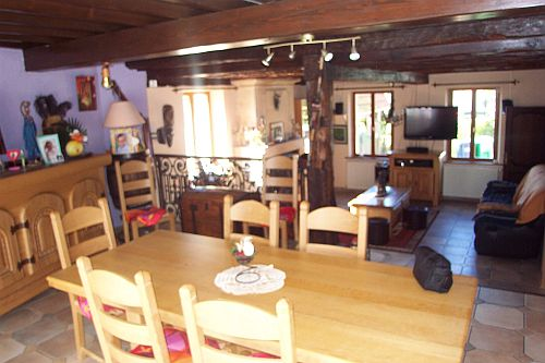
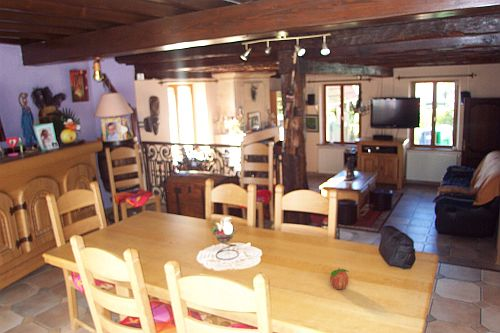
+ fruit (339, 277)
